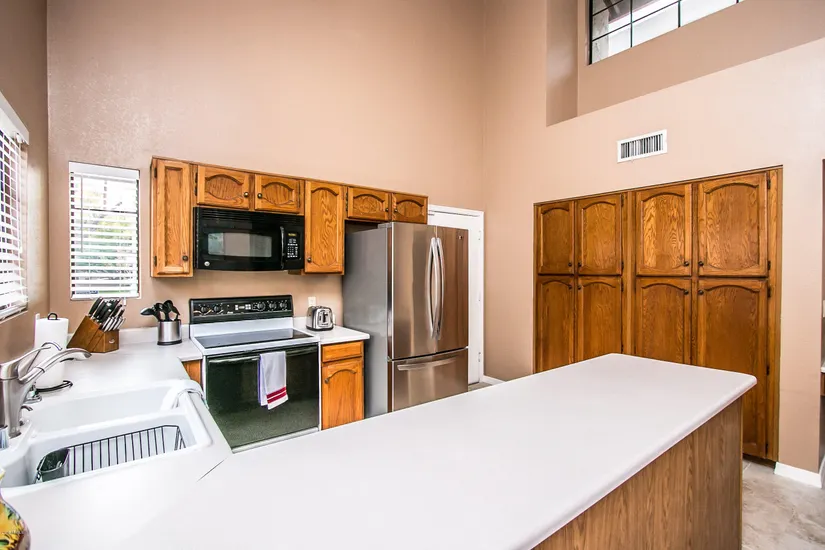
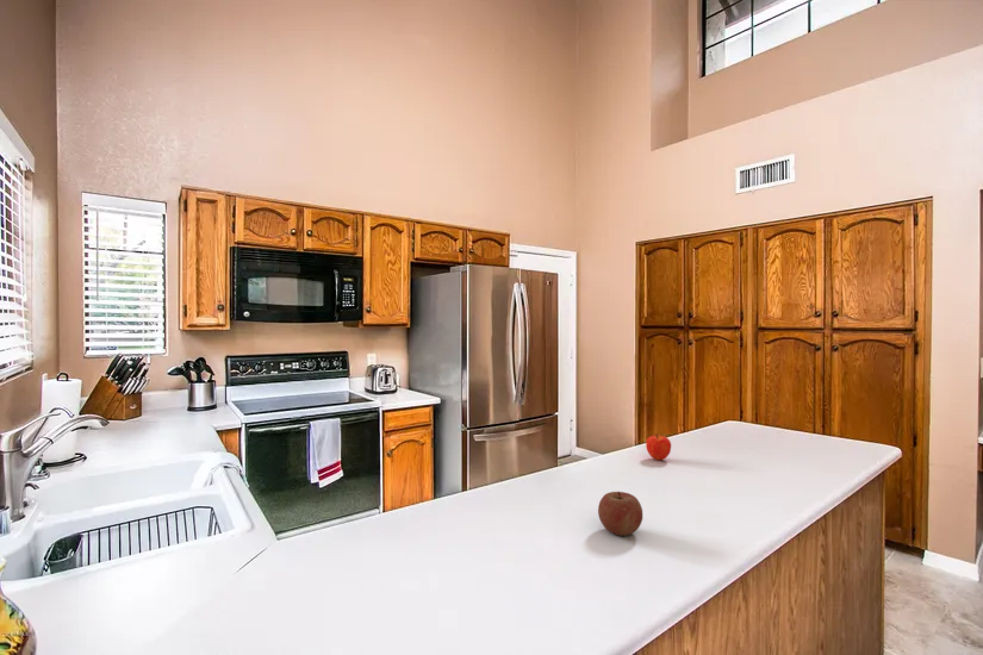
+ apple (620, 511)
+ fruit (658, 445)
